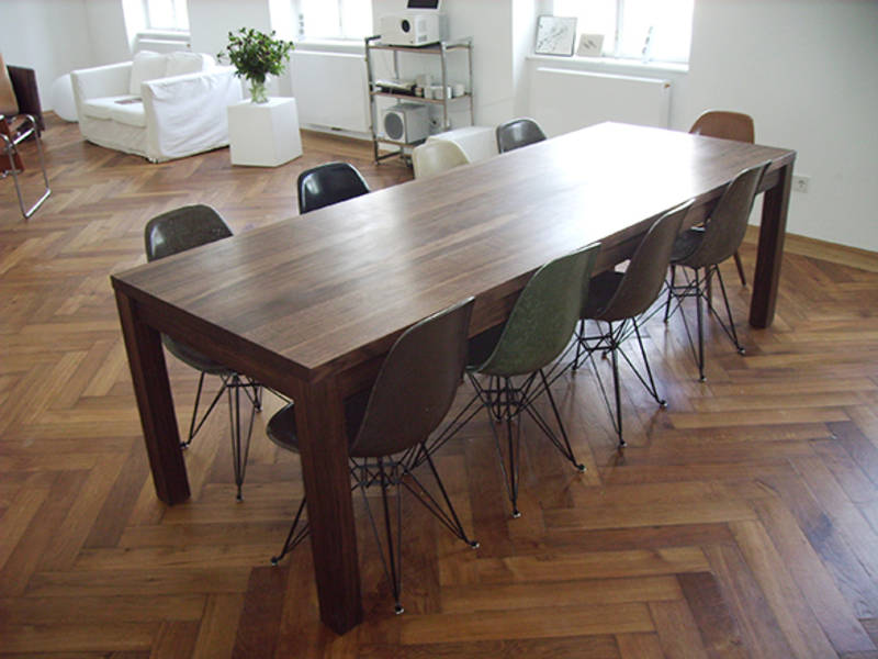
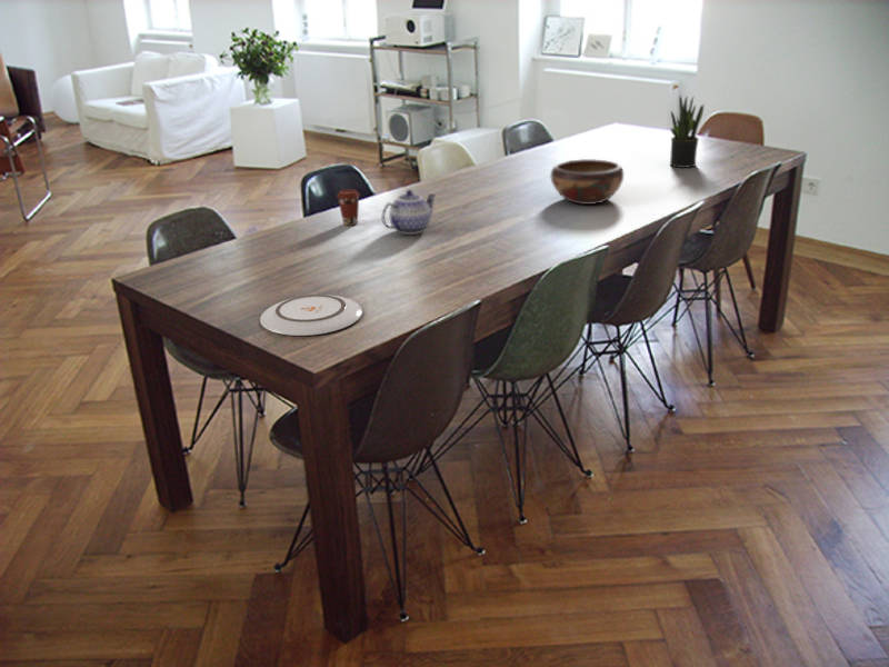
+ potted plant (686, 130)
+ teapot (409, 210)
+ decorative bowl (586, 182)
+ plate (311, 311)
+ coffee cup (349, 207)
